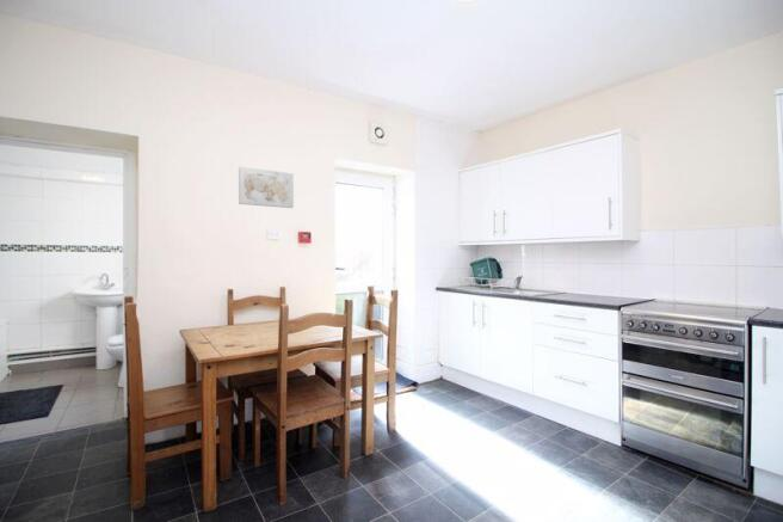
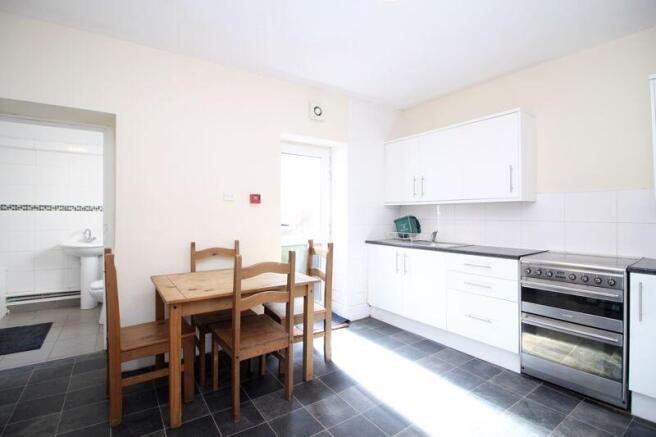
- wall art (266, 188)
